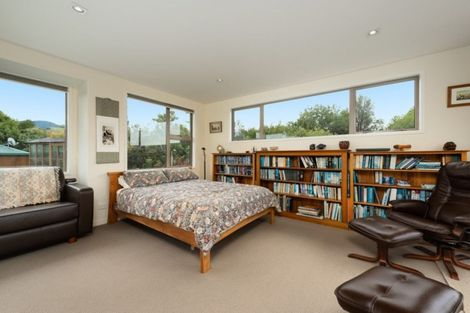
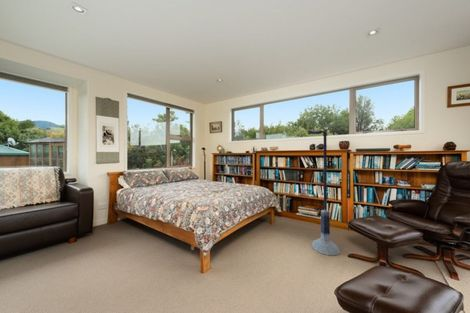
+ floor lamp (324, 189)
